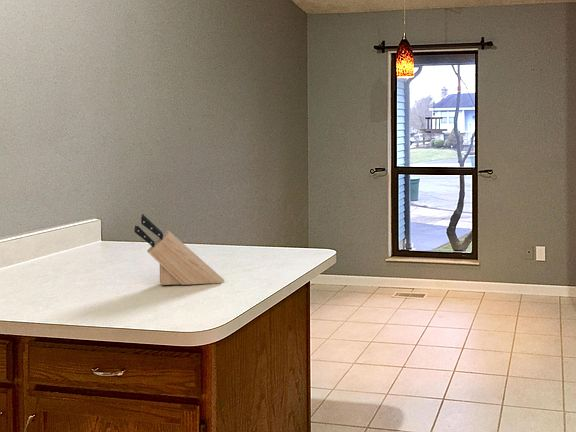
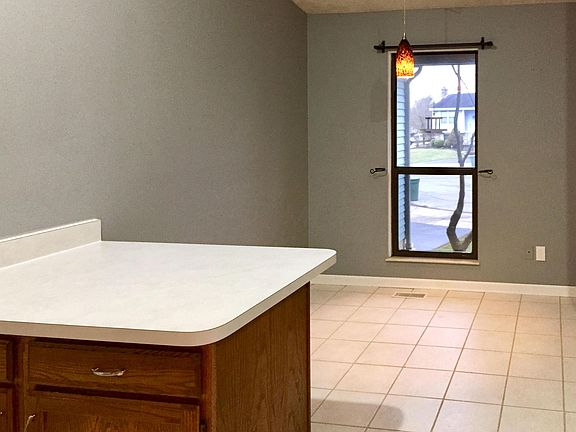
- knife block (178, 248)
